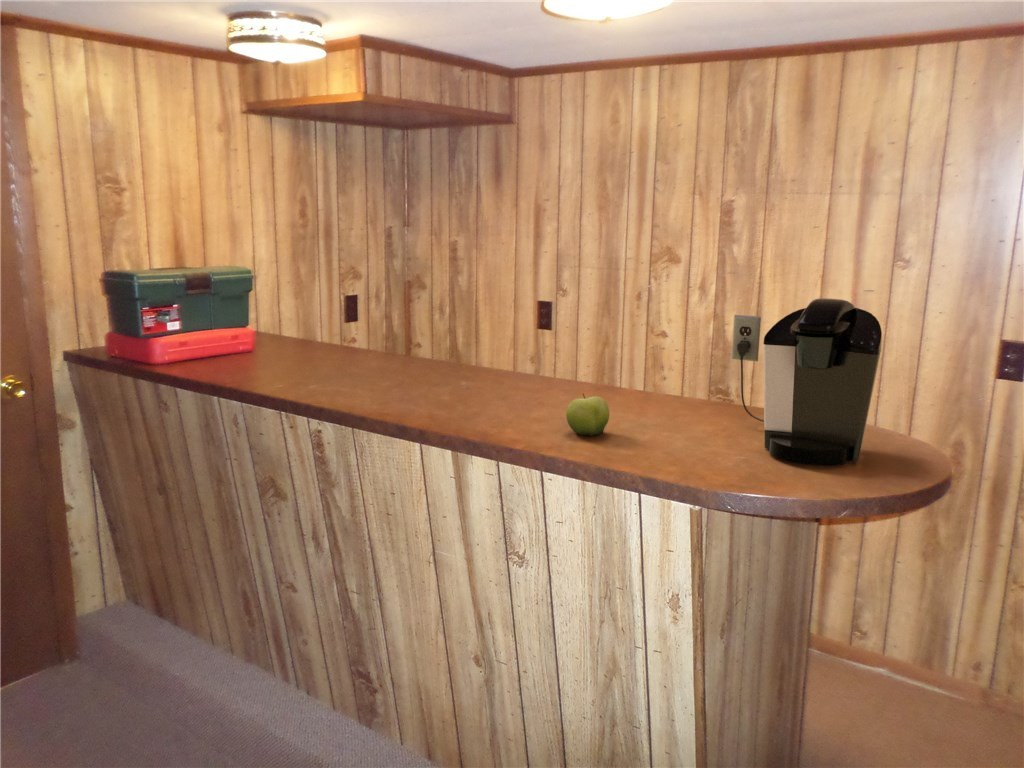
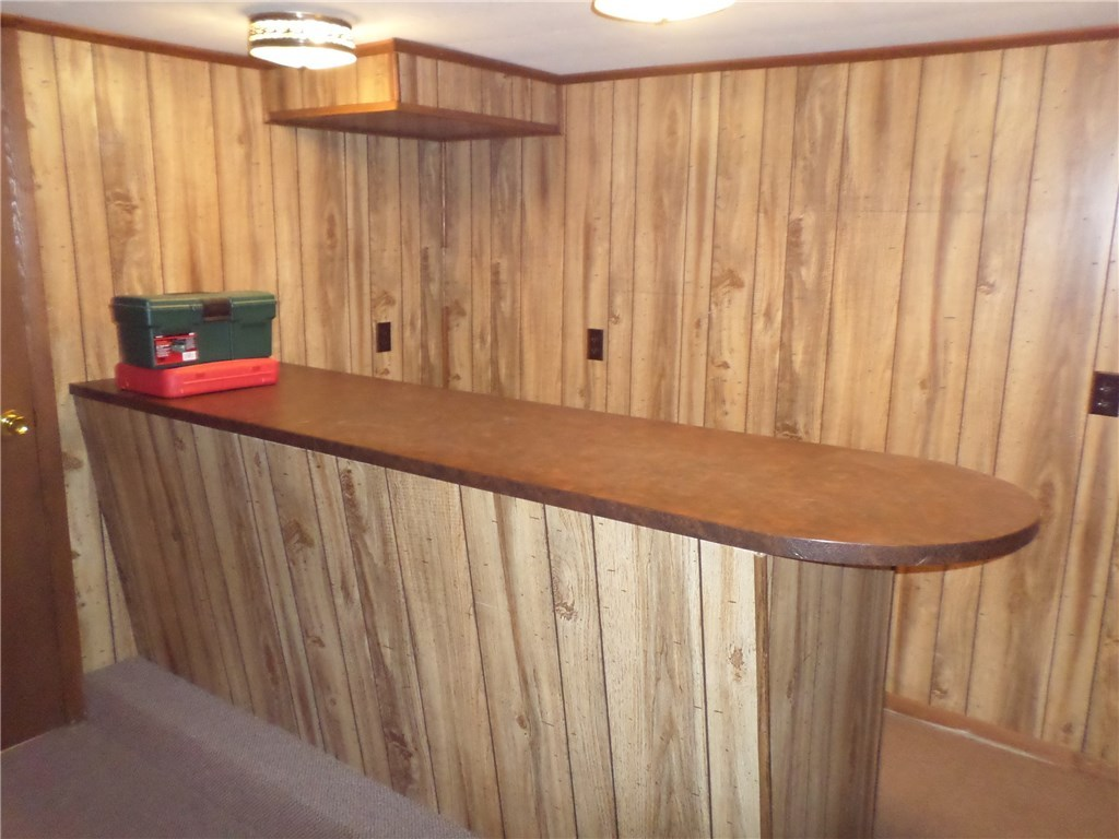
- coffee maker (791, 373)
- fruit (588, 414)
